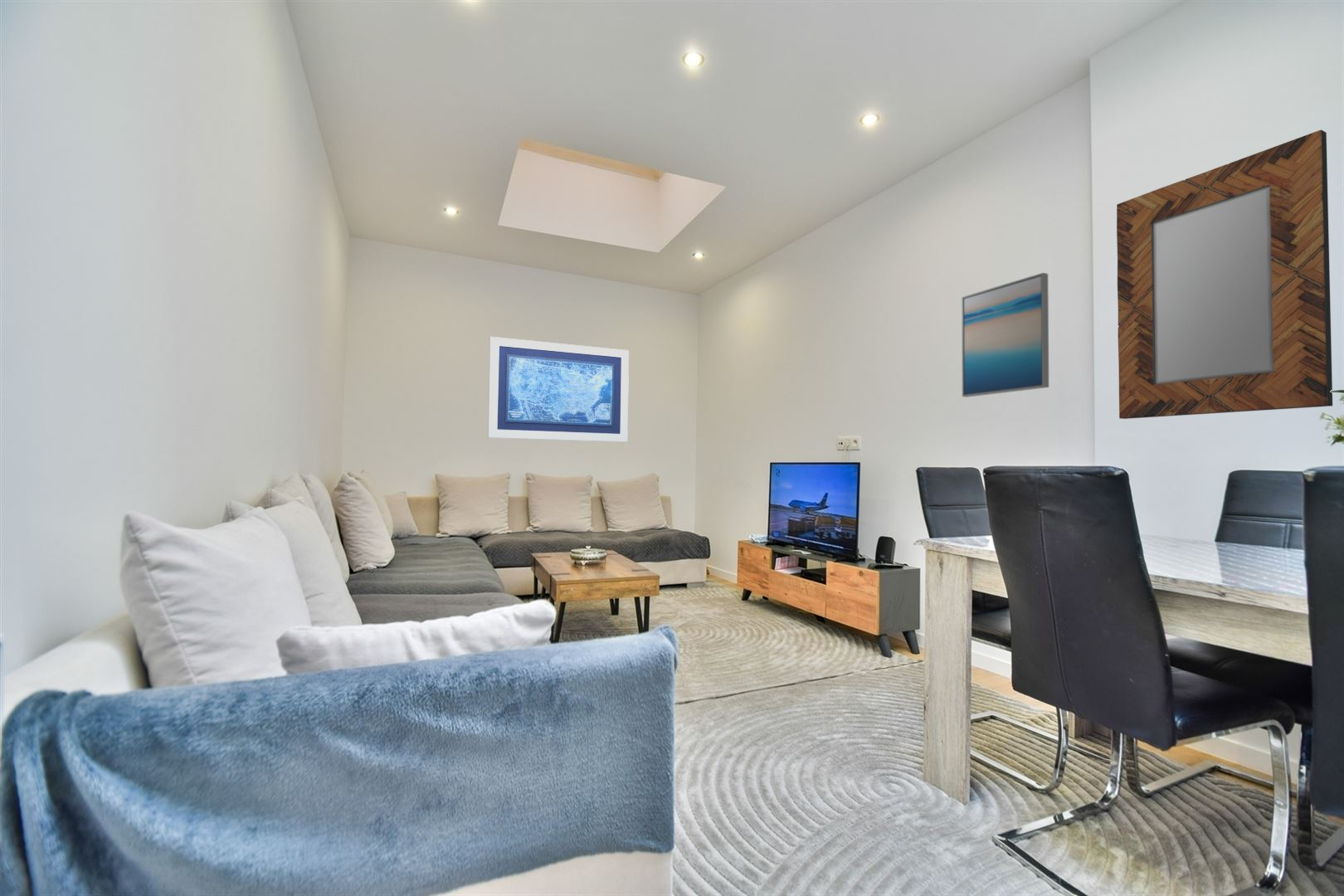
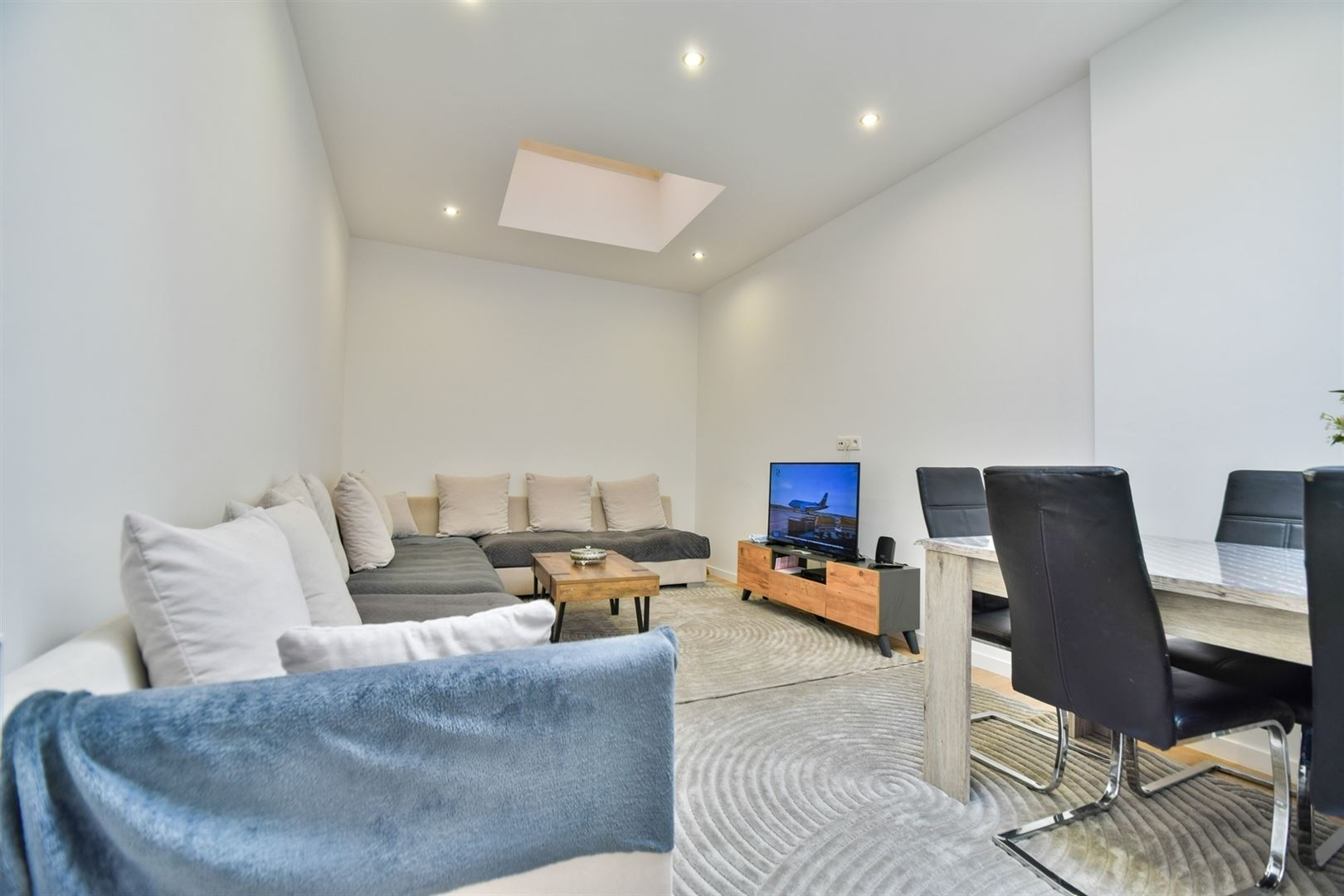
- wall art (1002, 338)
- wall art (561, 392)
- home mirror (1210, 292)
